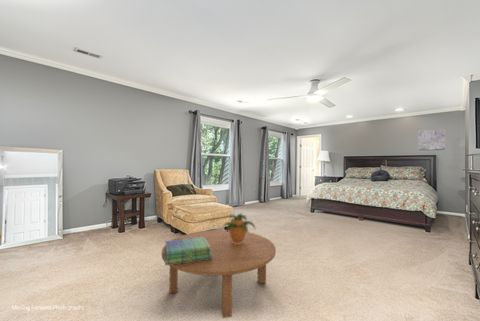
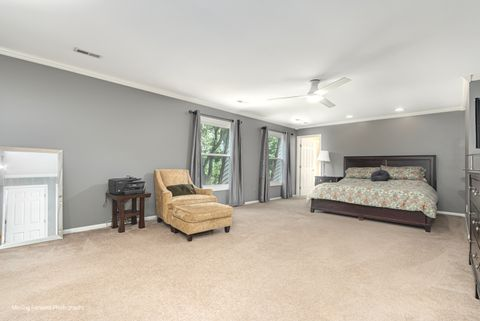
- coffee table (219, 266)
- stack of books (187, 249)
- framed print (431, 140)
- potted plant (236, 227)
